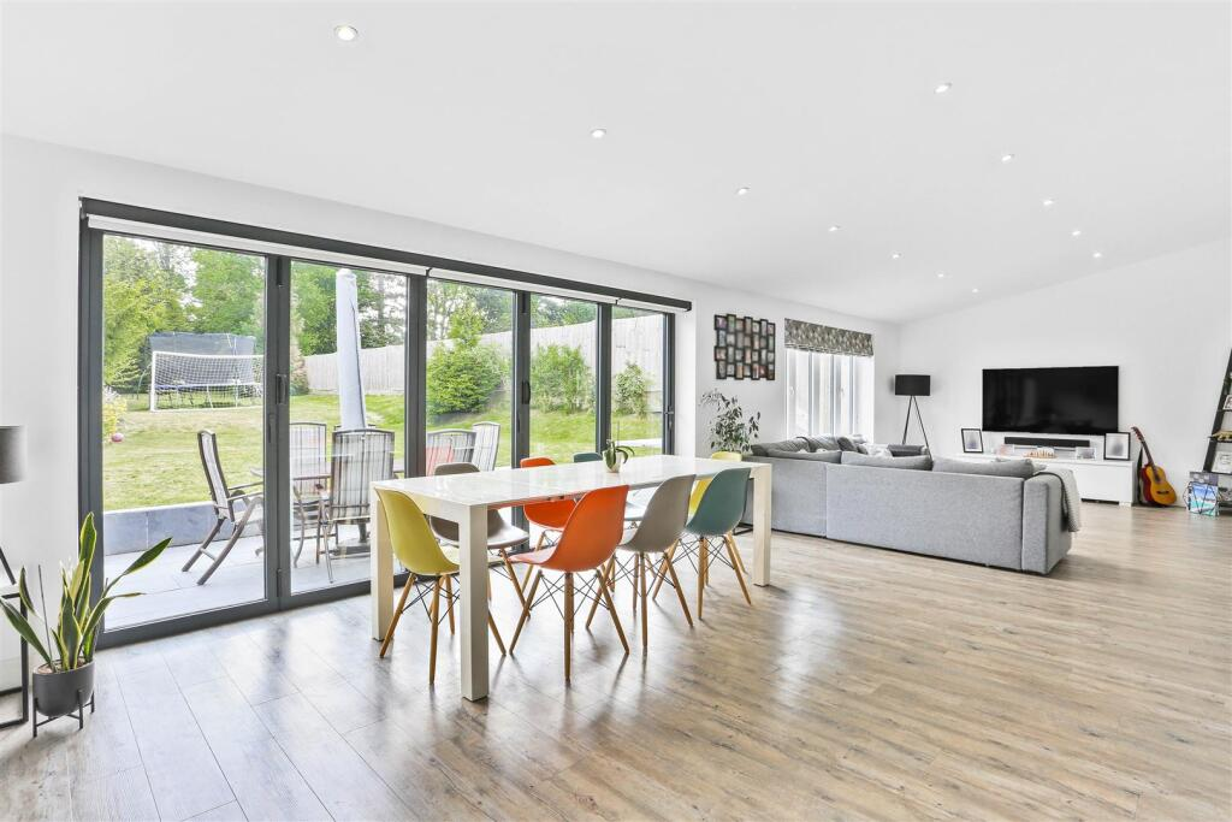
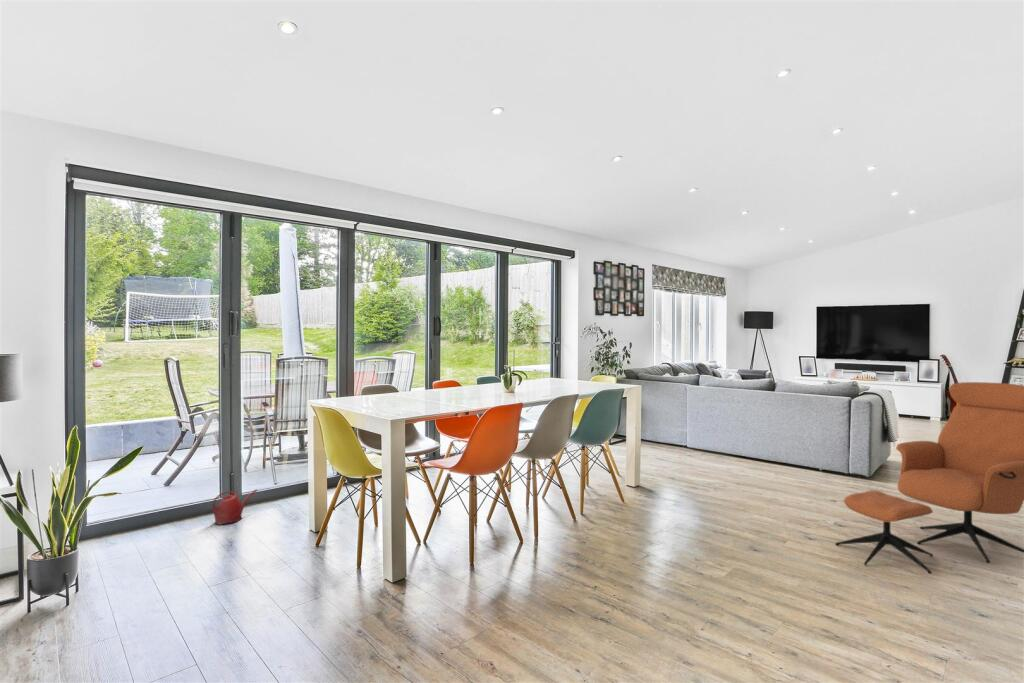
+ watering can (235, 504)
+ armchair (931, 467)
